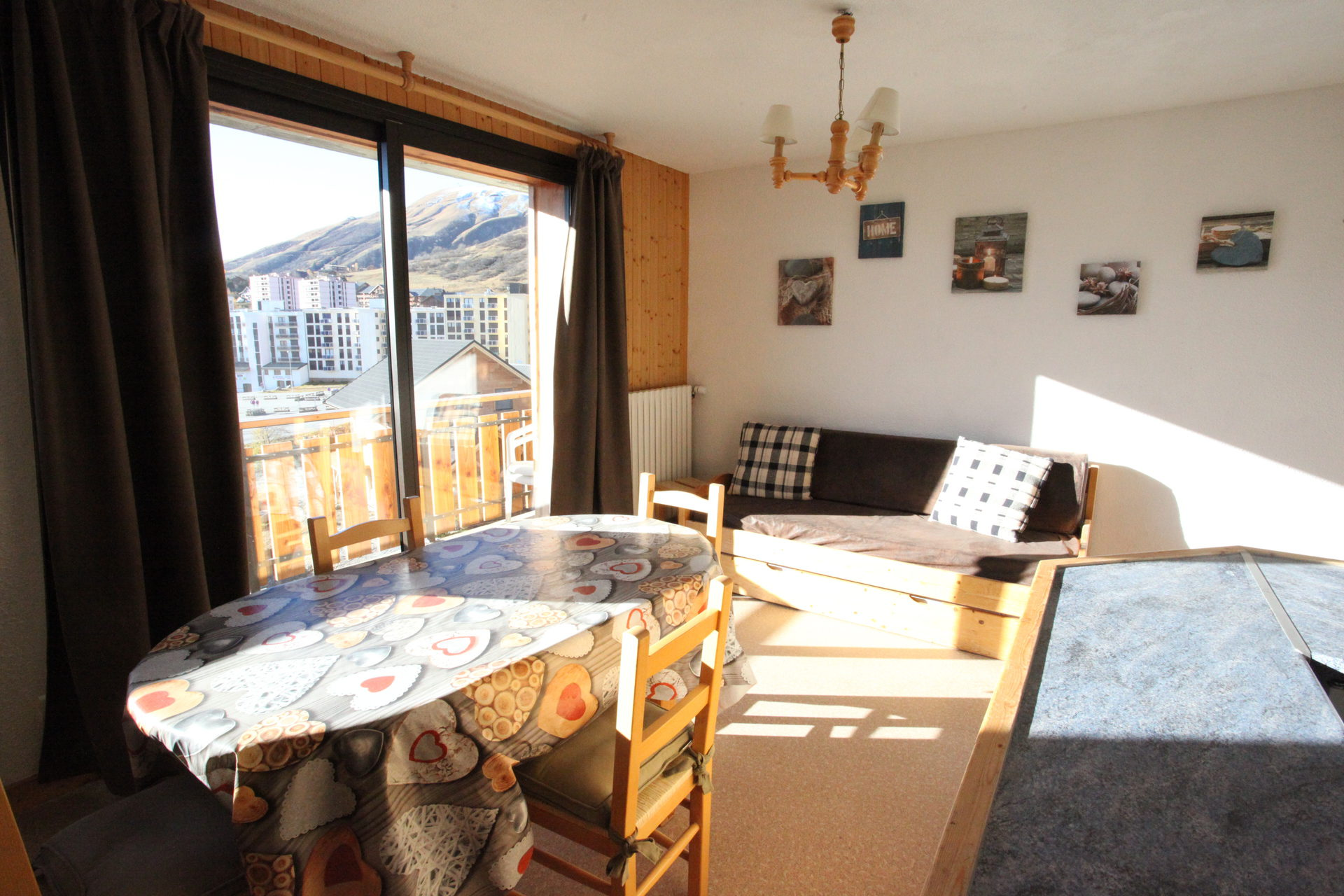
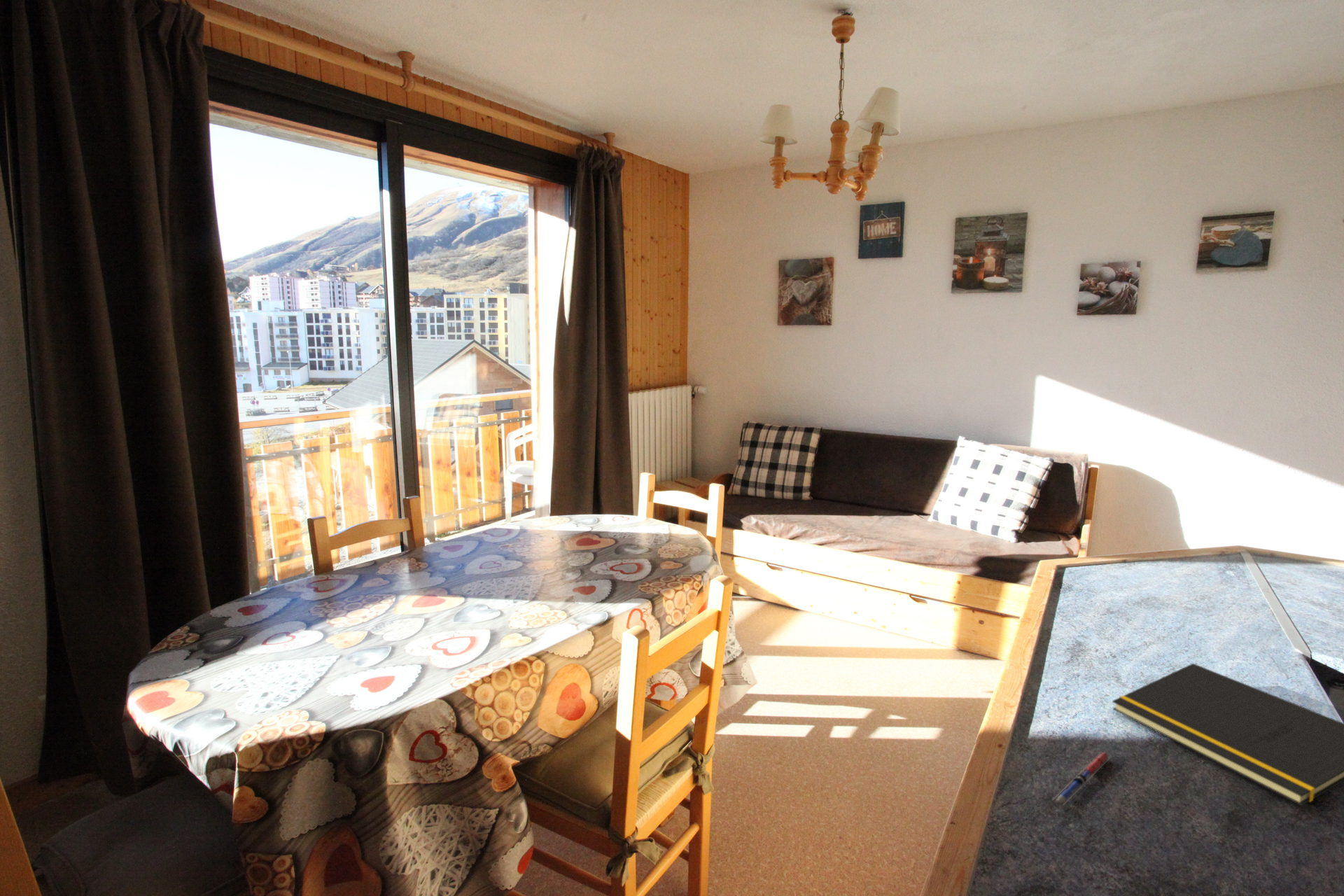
+ notepad (1240, 724)
+ pen (1082, 776)
